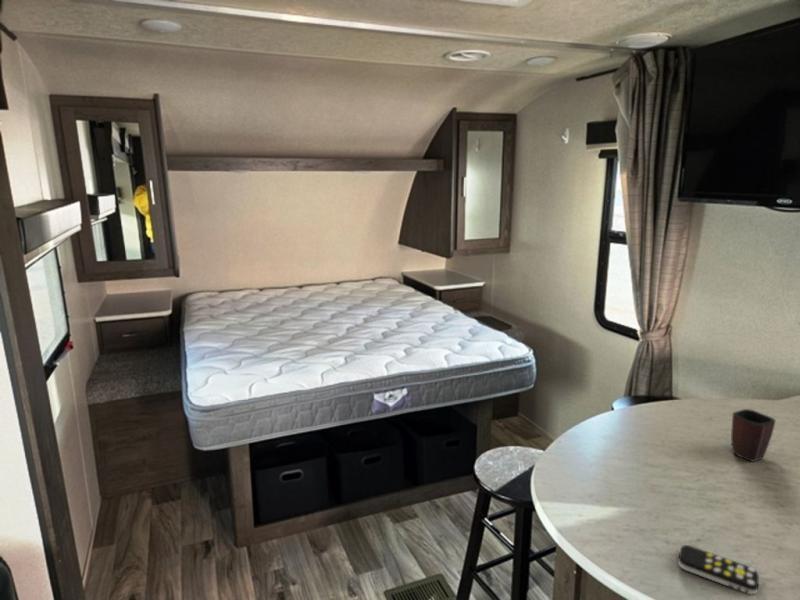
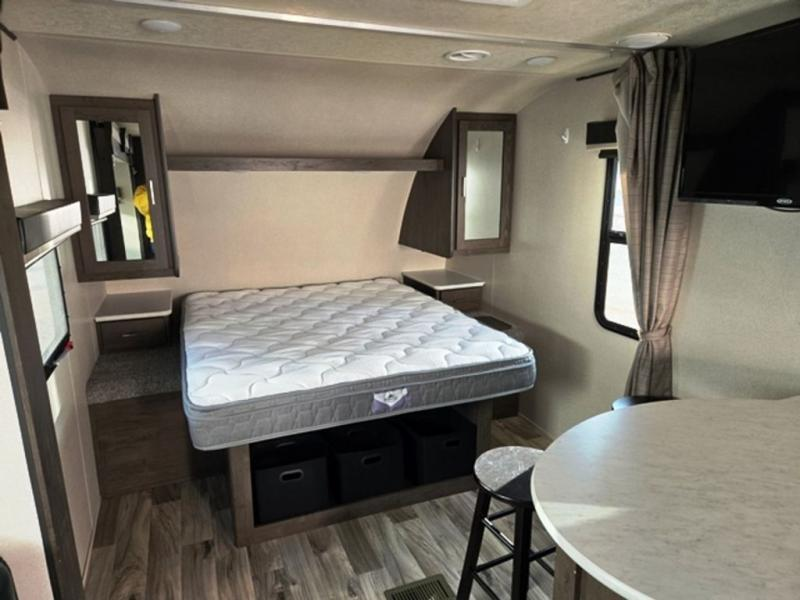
- remote control (717, 568)
- mug (751, 434)
